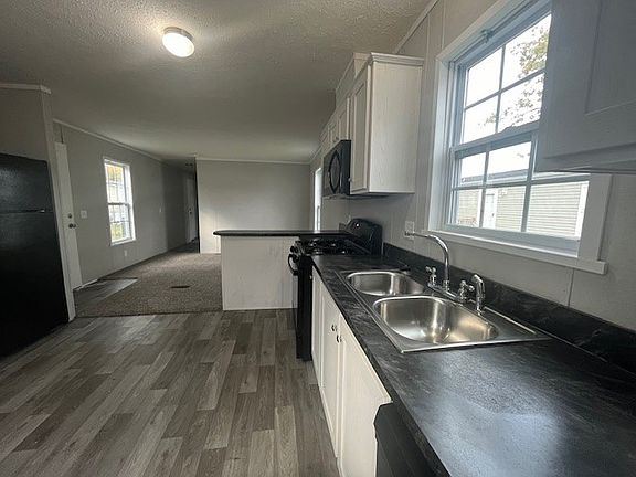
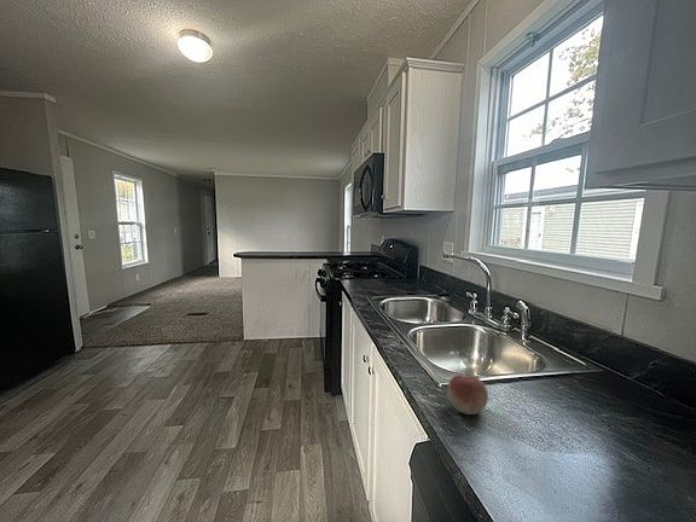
+ fruit (466, 393)
